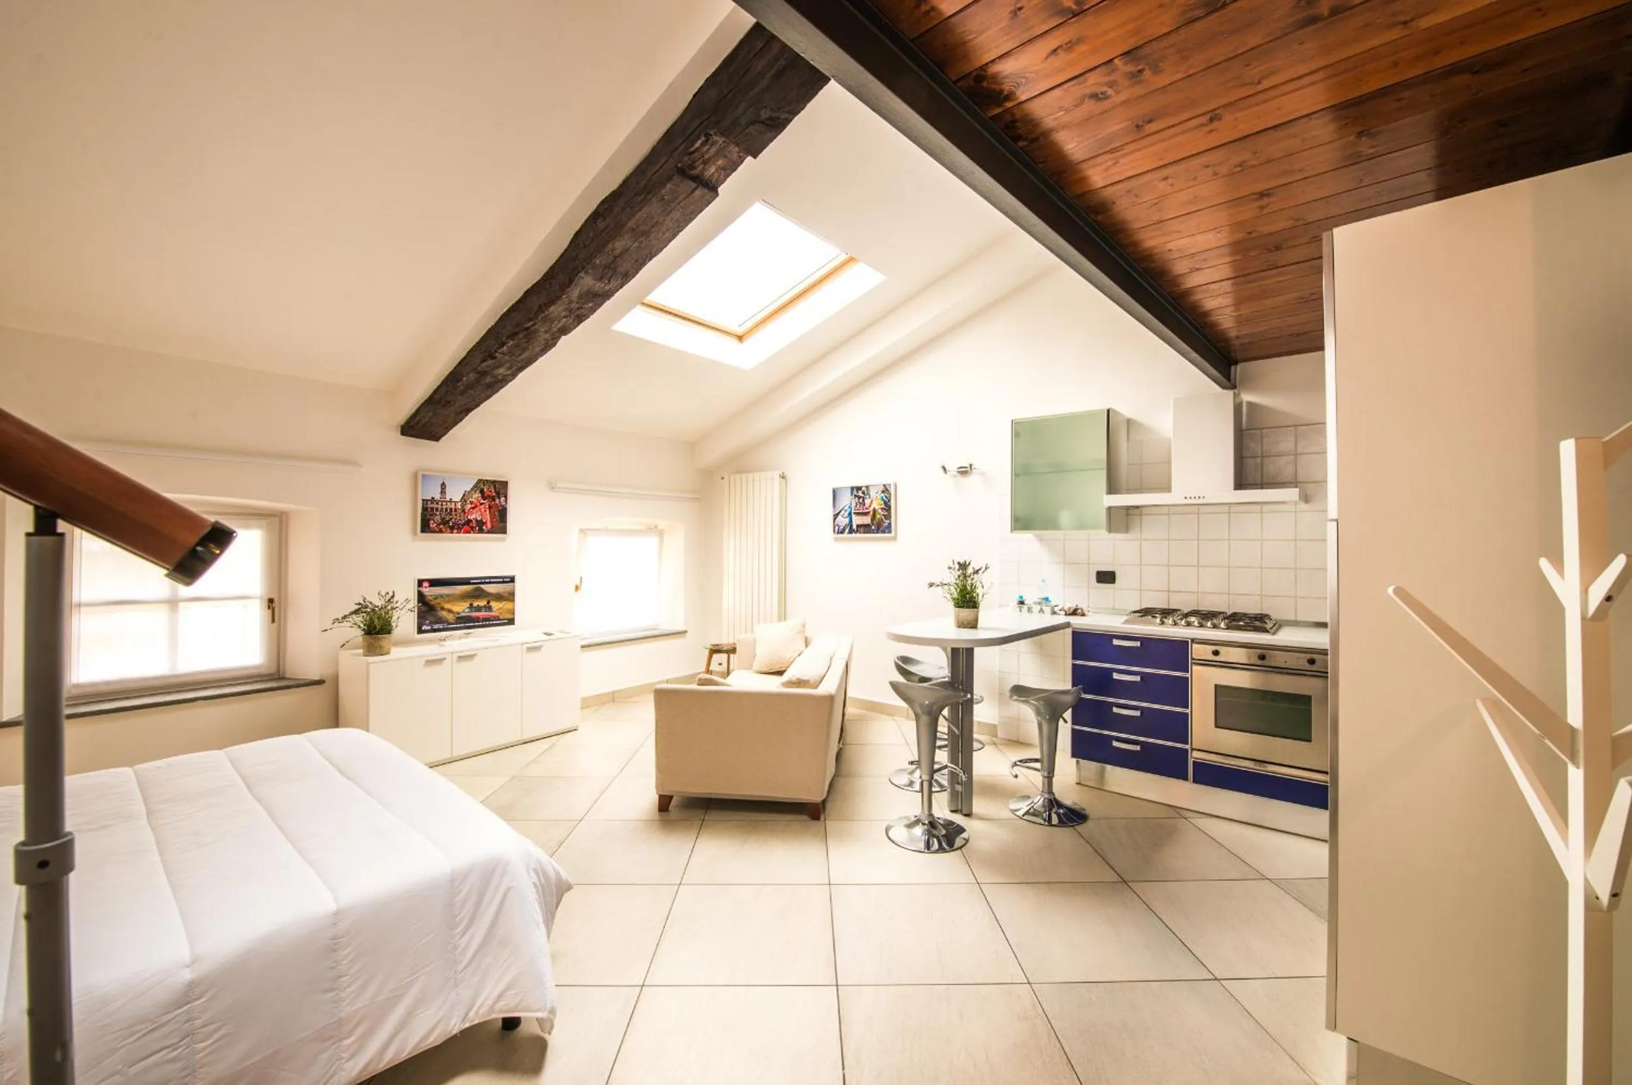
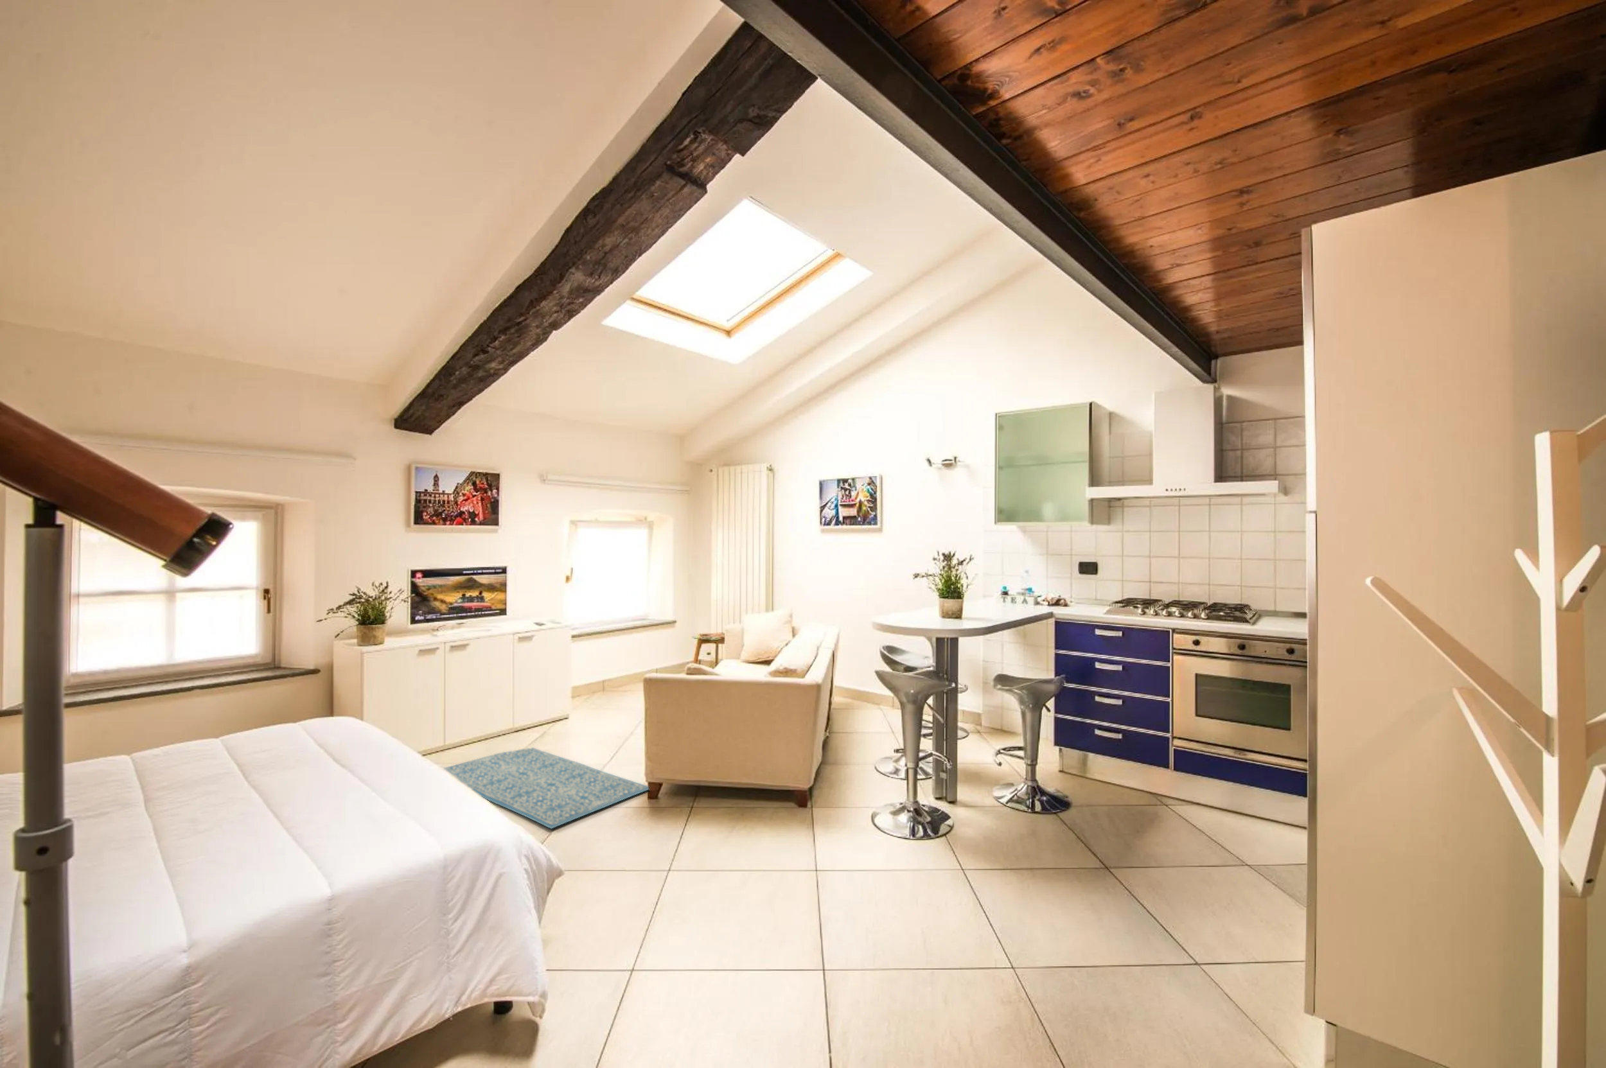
+ rug (537, 780)
